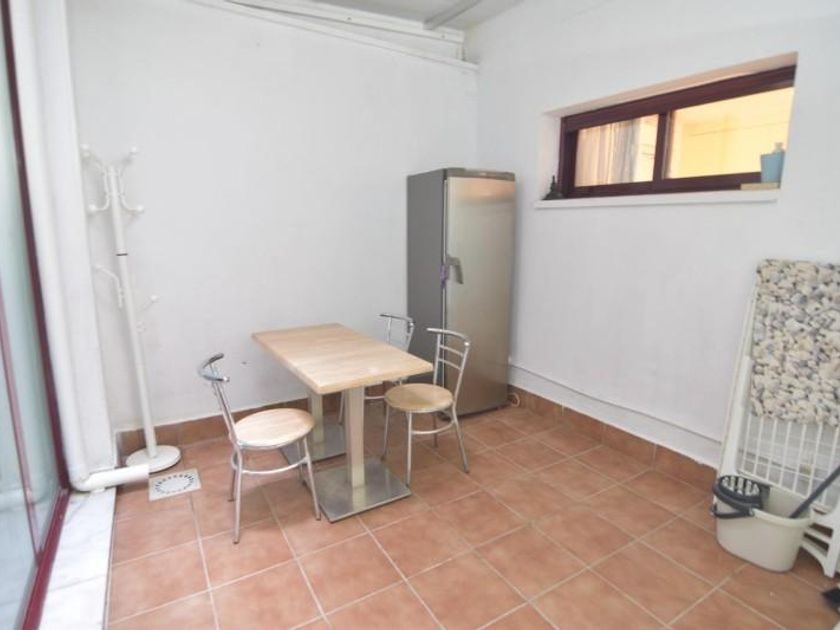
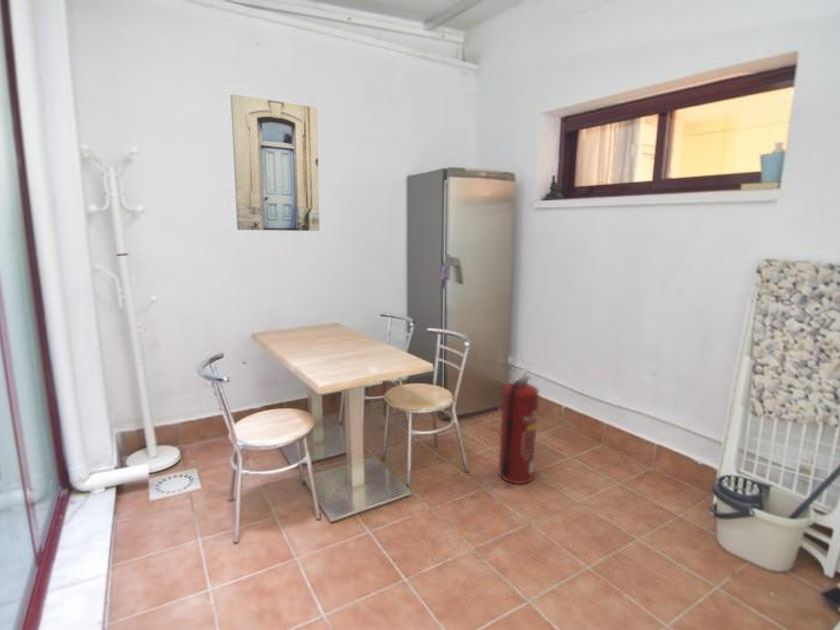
+ fire extinguisher (515, 425)
+ wall art (277, 167)
